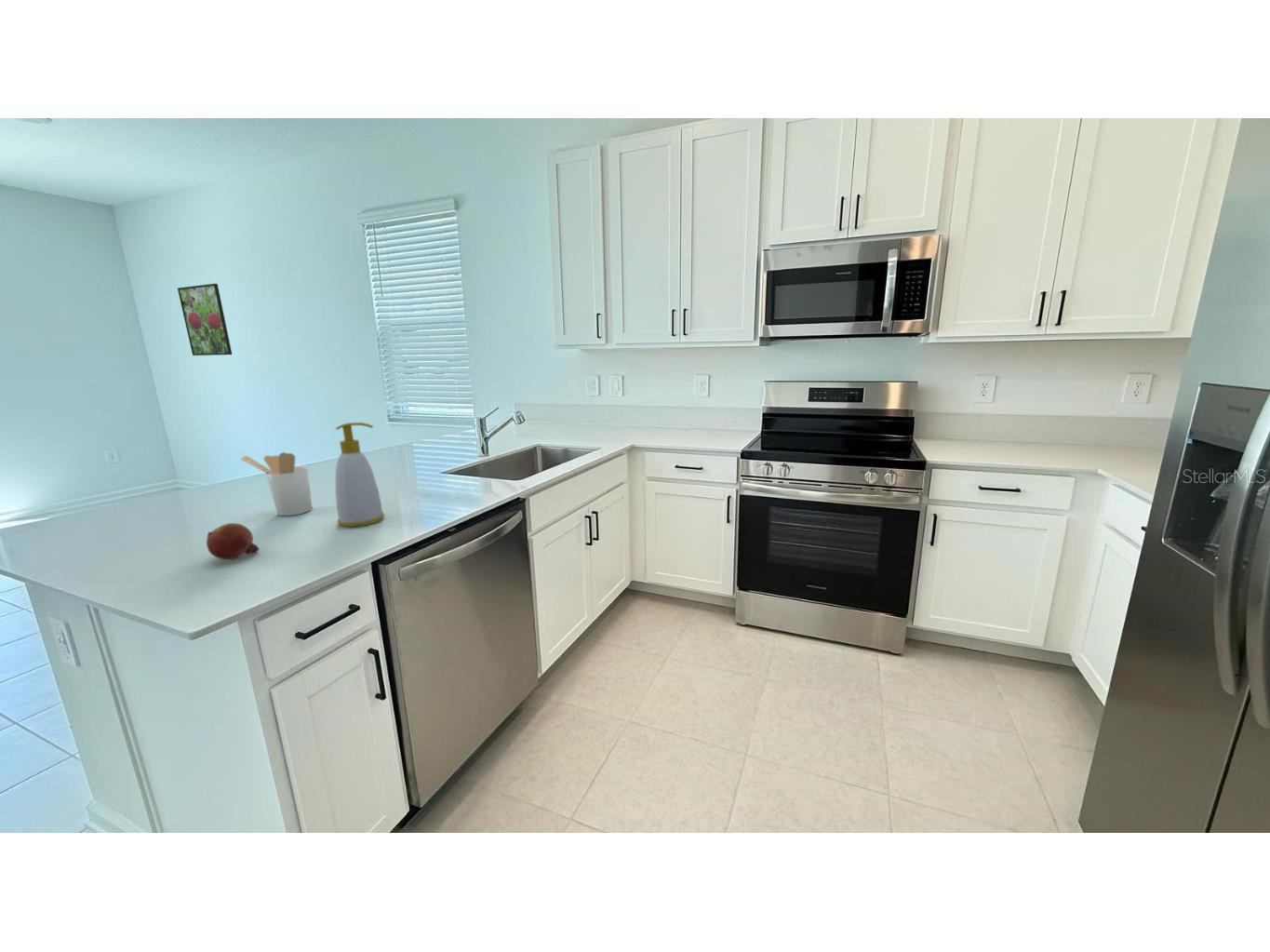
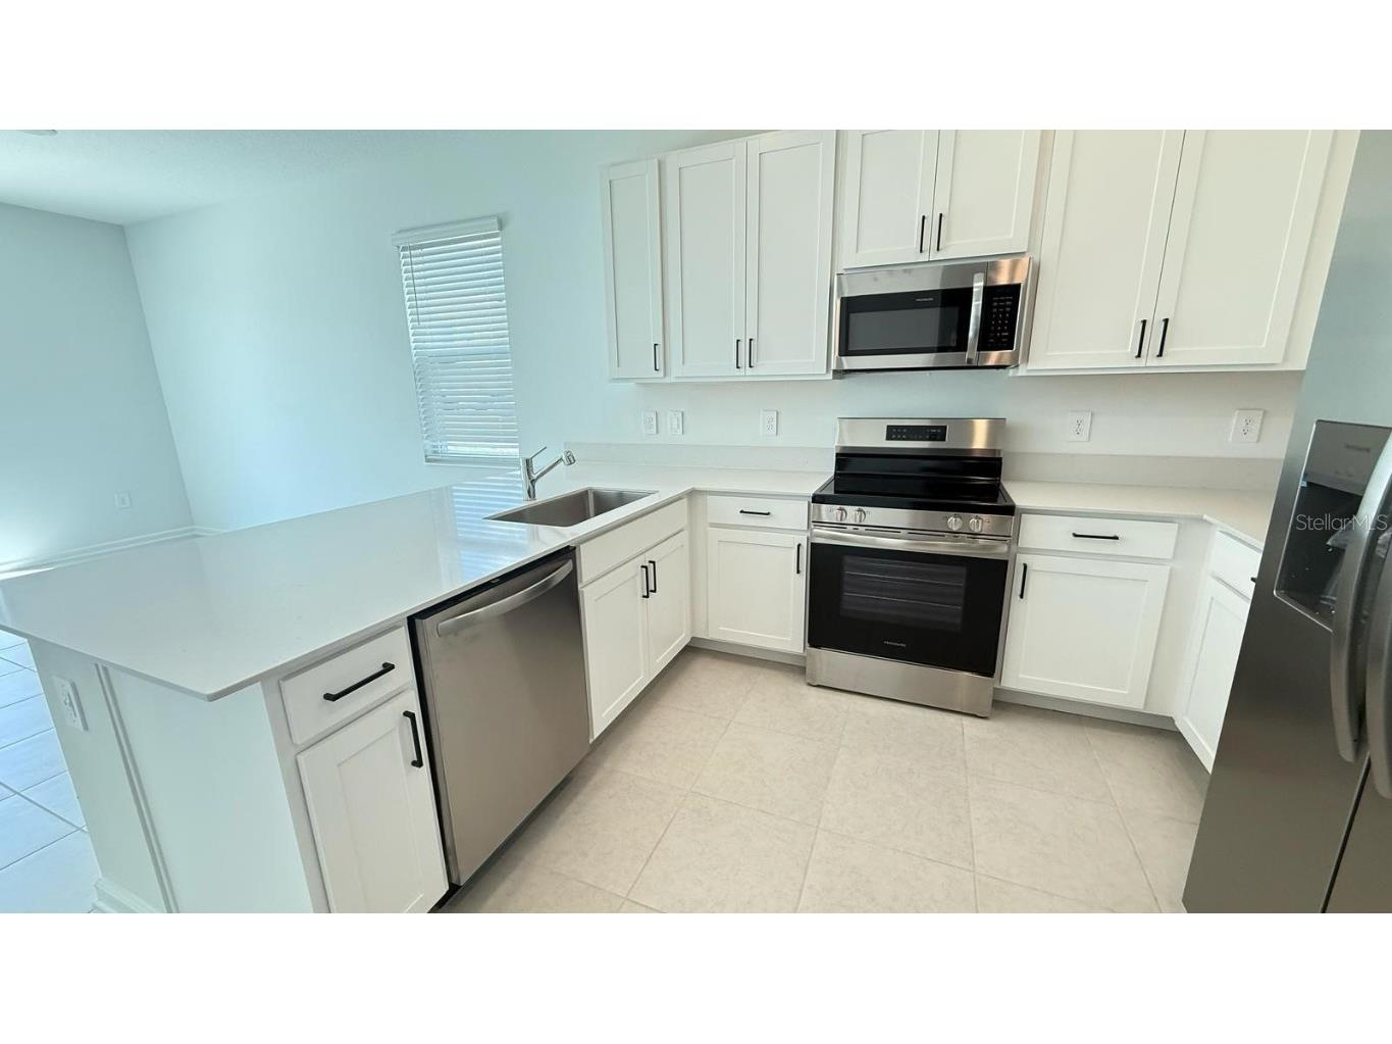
- soap bottle (354, 473)
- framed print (204, 321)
- fruit (232, 541)
- utensil holder (278, 482)
